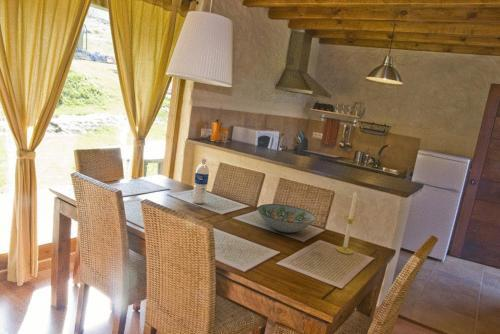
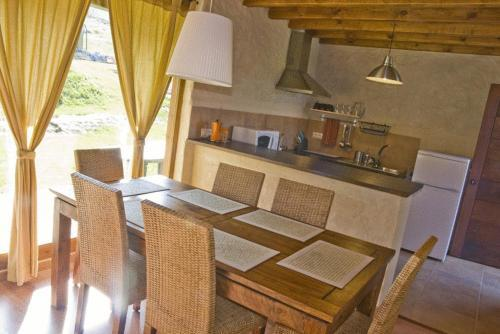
- decorative bowl (285, 221)
- candle (350, 220)
- water bottle (201, 180)
